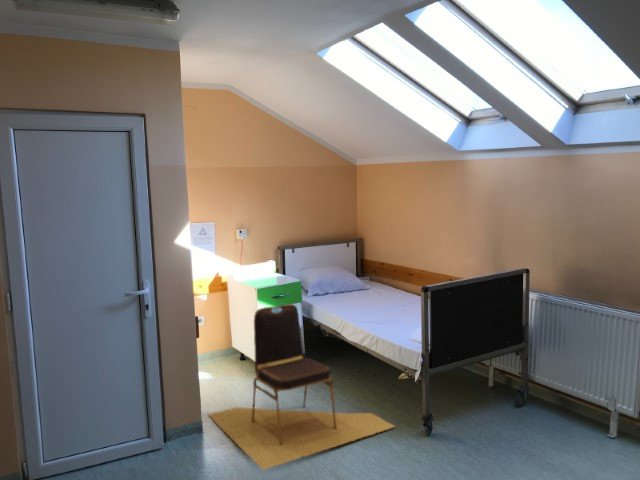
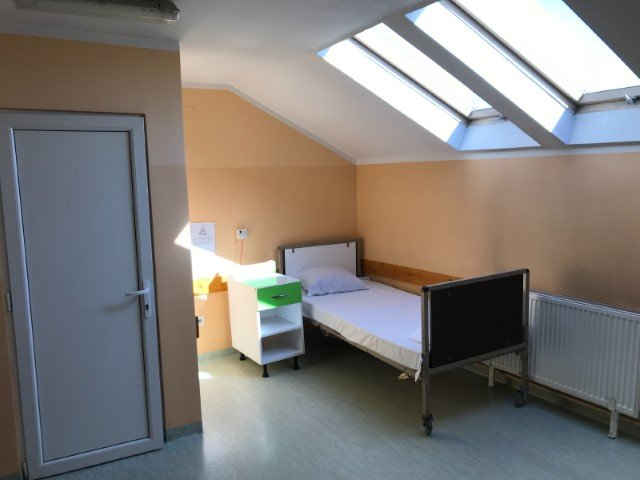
- chair (297, 365)
